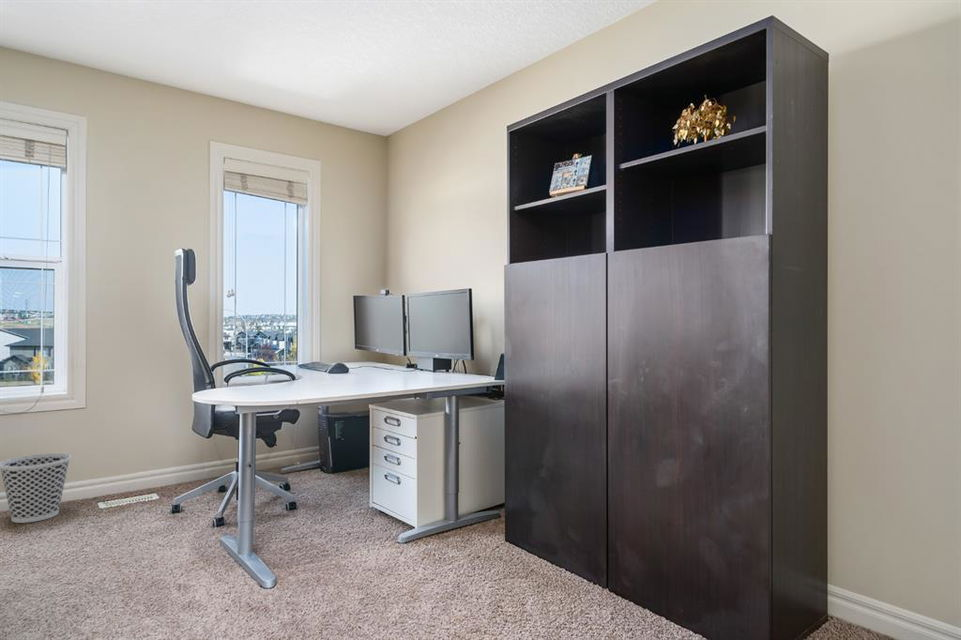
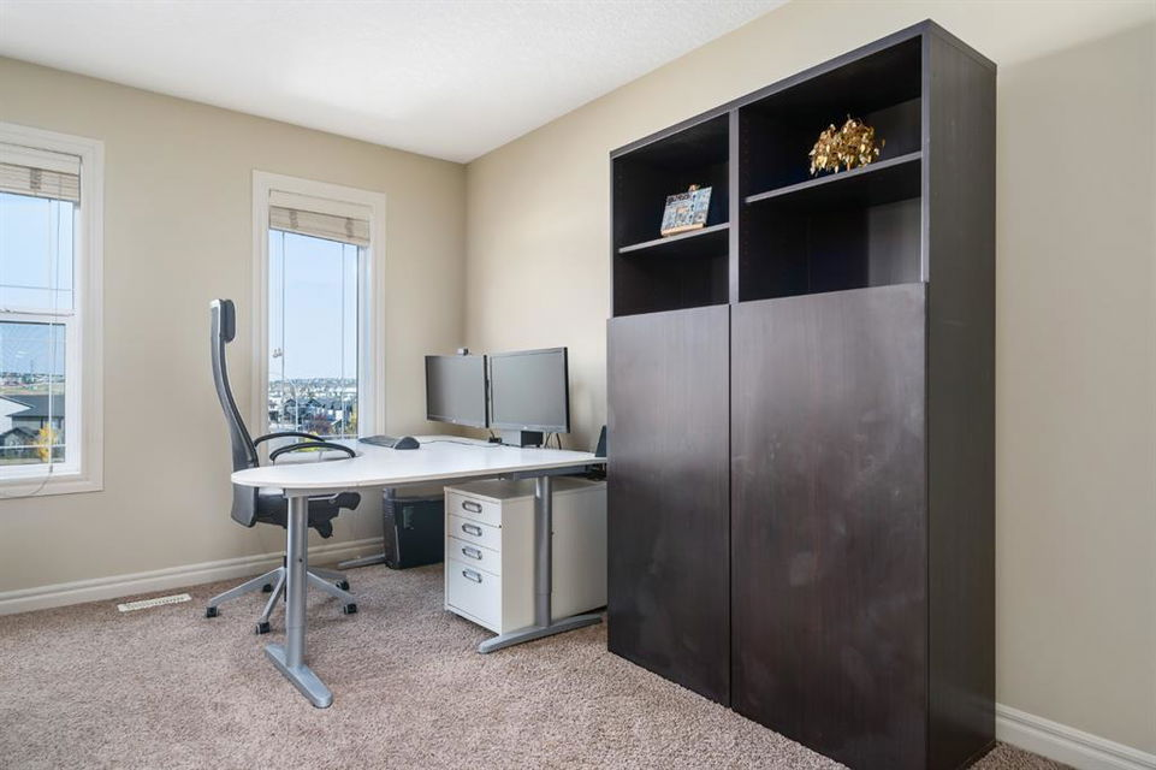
- wastebasket (35, 487)
